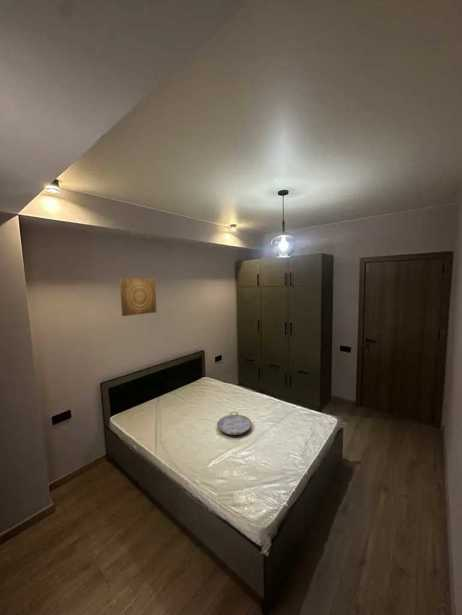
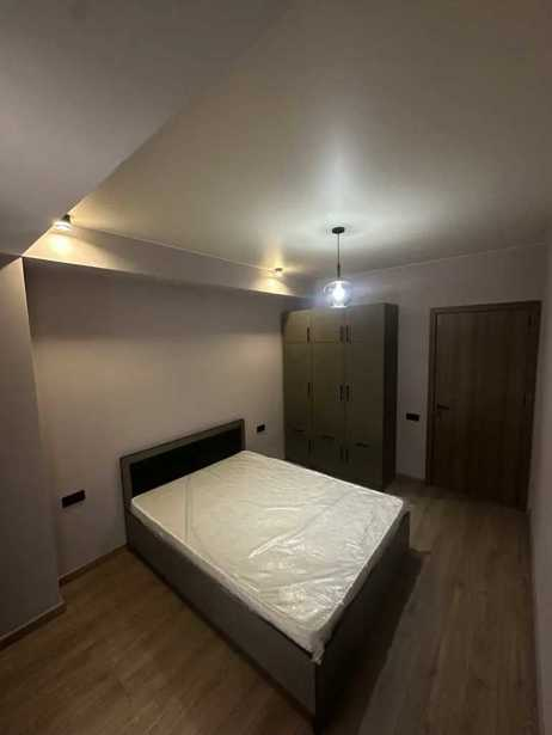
- wall art (139, 296)
- serving tray (234, 423)
